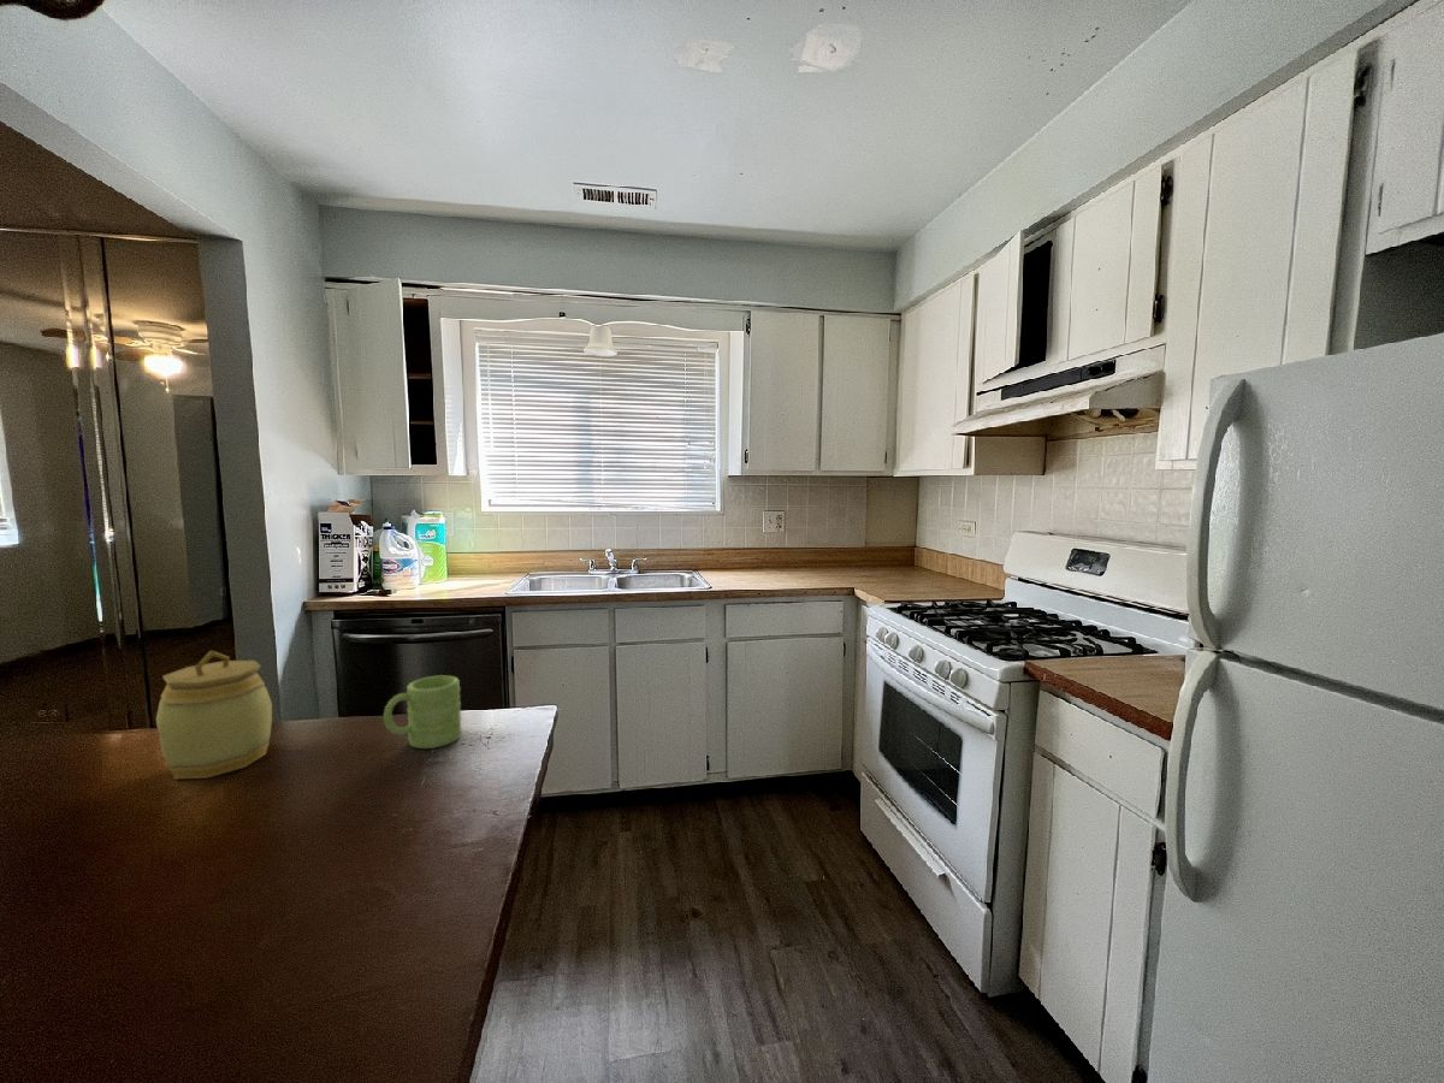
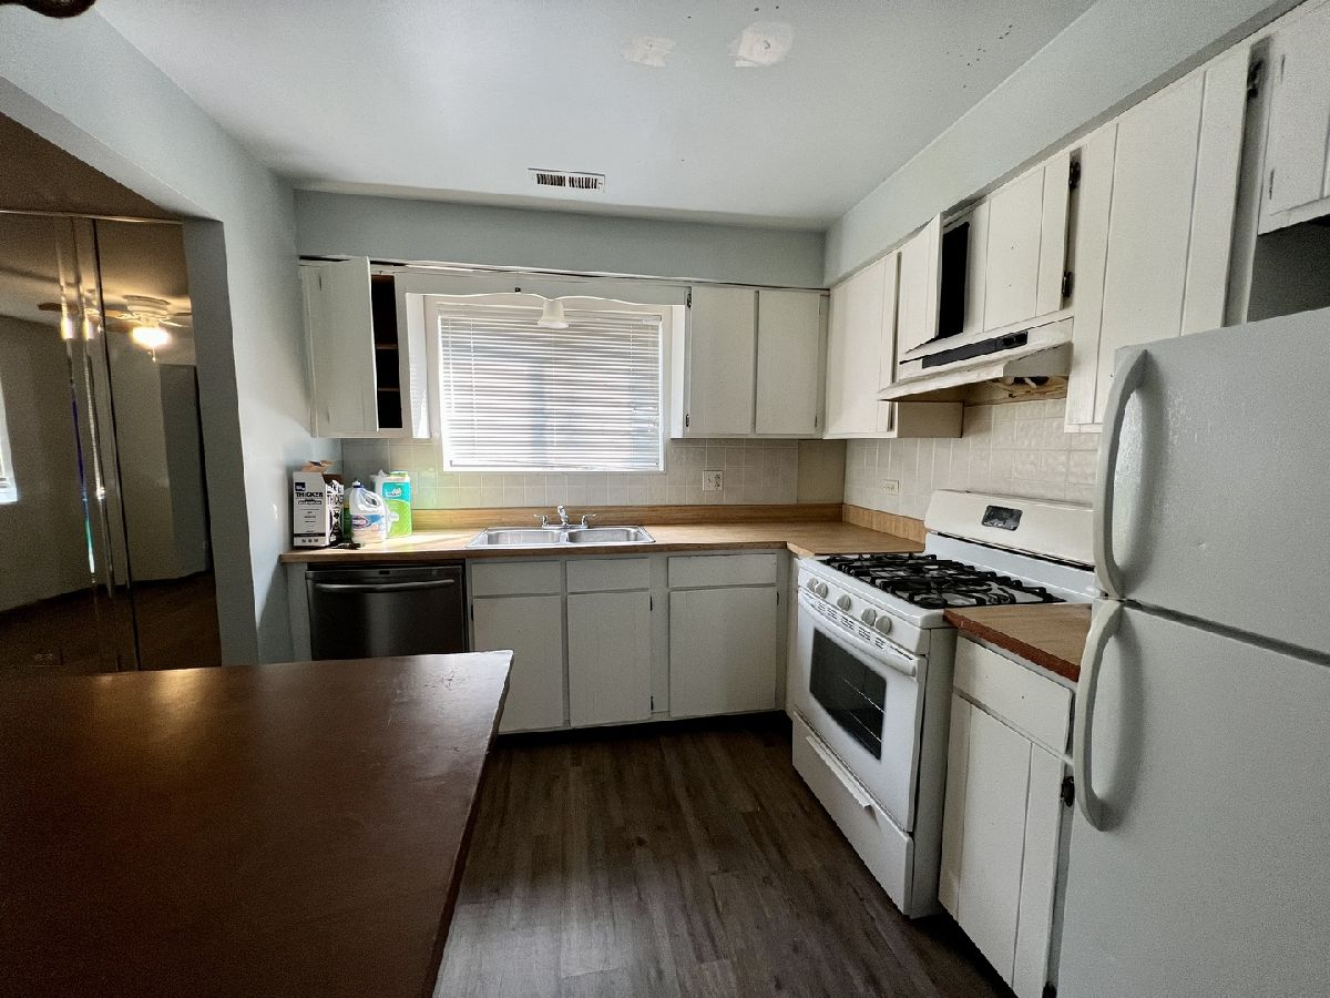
- mug (422, 714)
- jar (215, 706)
